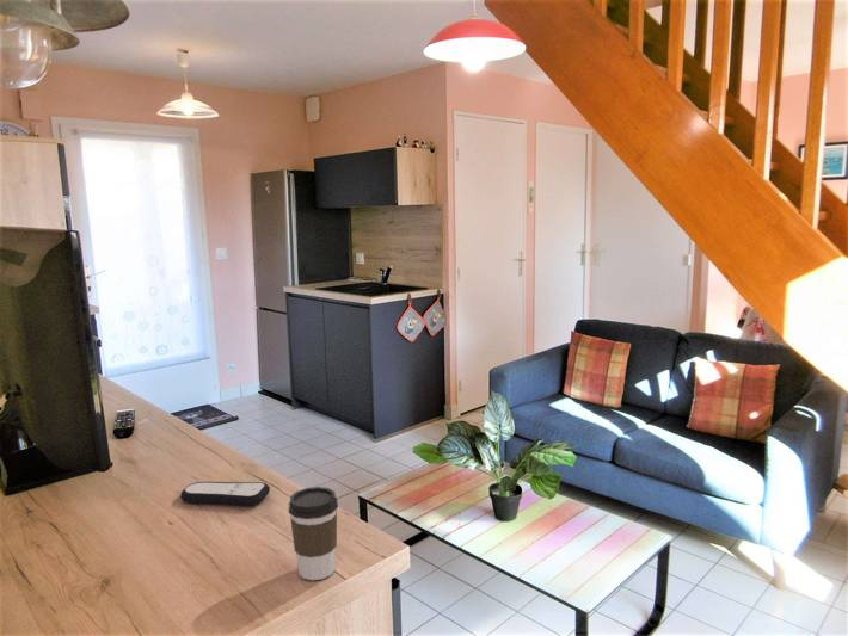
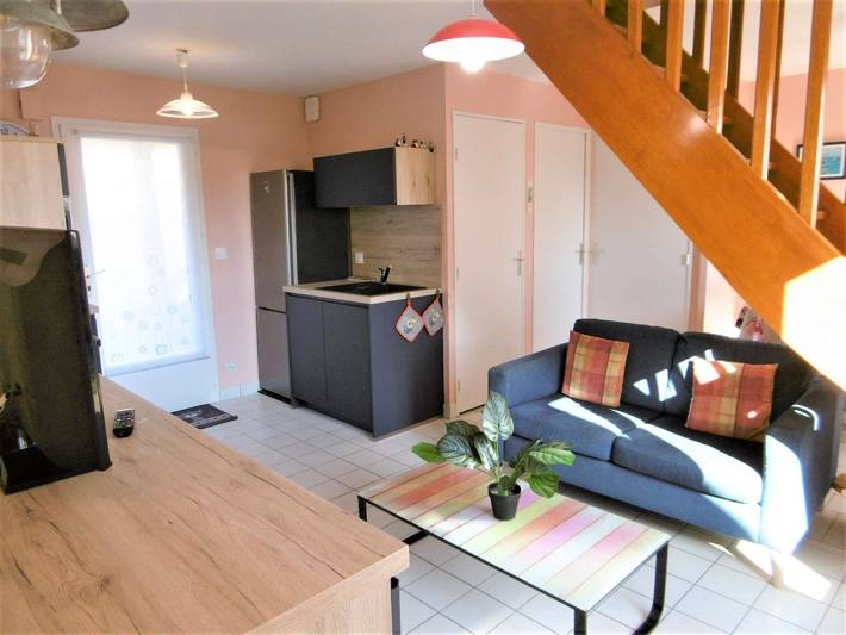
- remote control (225, 492)
- coffee cup (314, 533)
